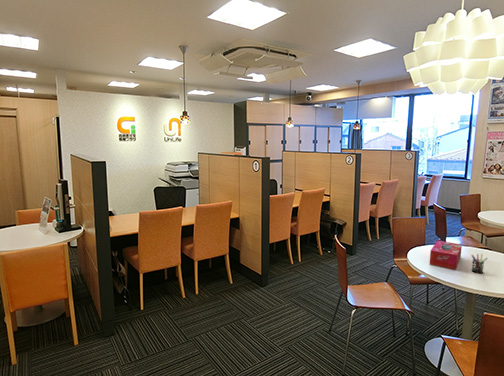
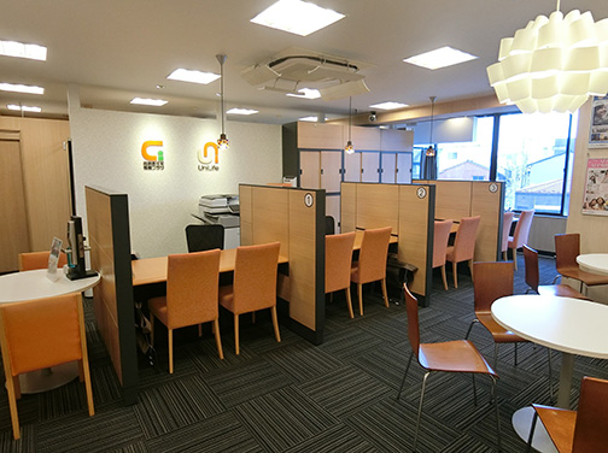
- tissue box (446, 254)
- pen holder (479, 262)
